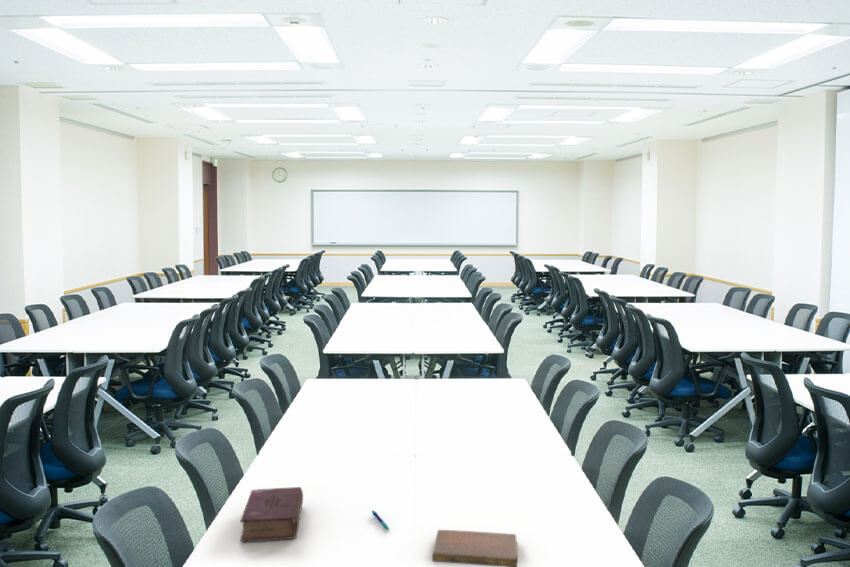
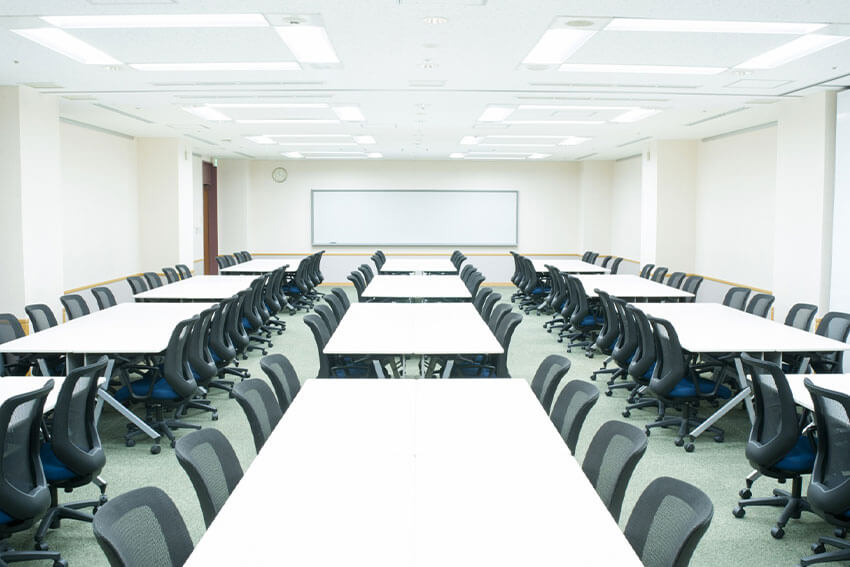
- book (273, 512)
- notebook (475, 547)
- pen (380, 520)
